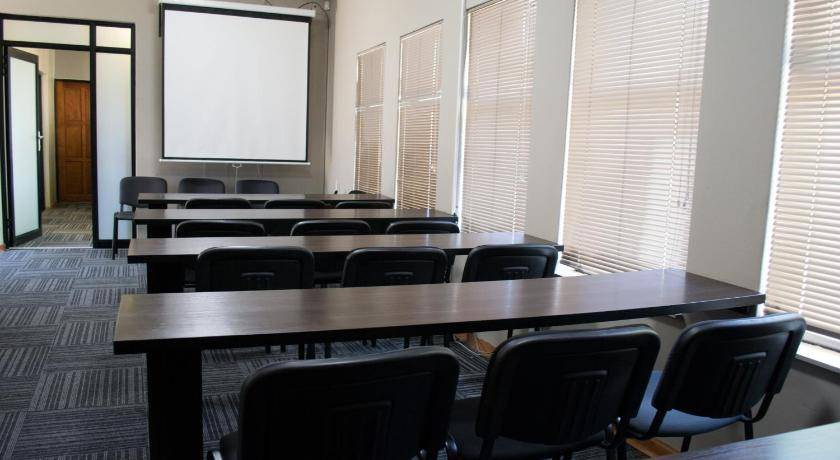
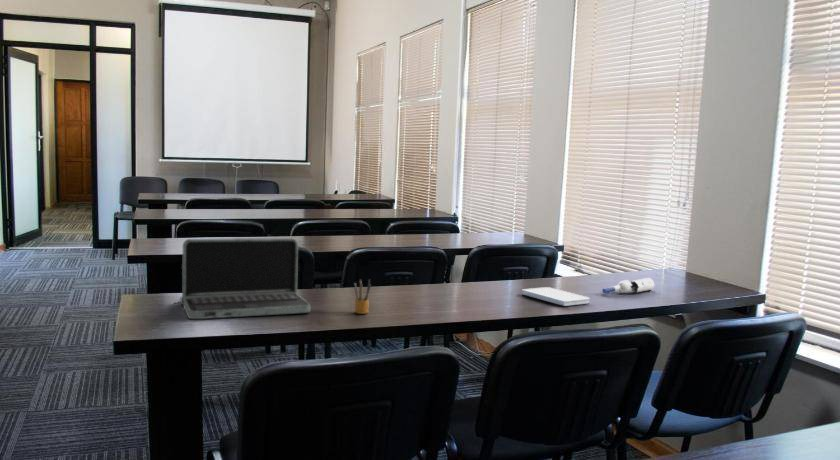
+ laptop (242, 274)
+ notepad (555, 295)
+ water bottle (629, 285)
+ pencil box (362, 296)
